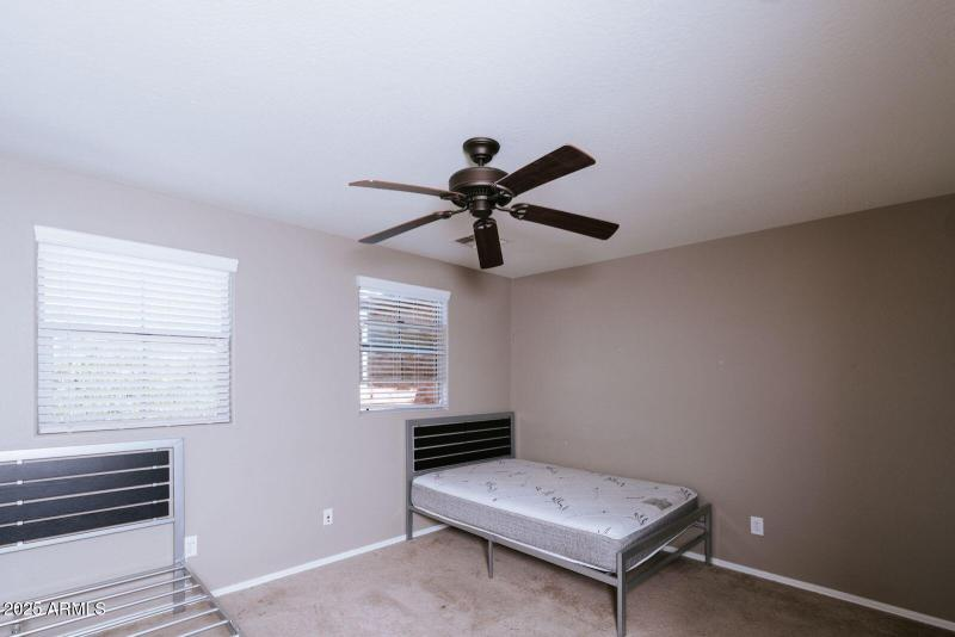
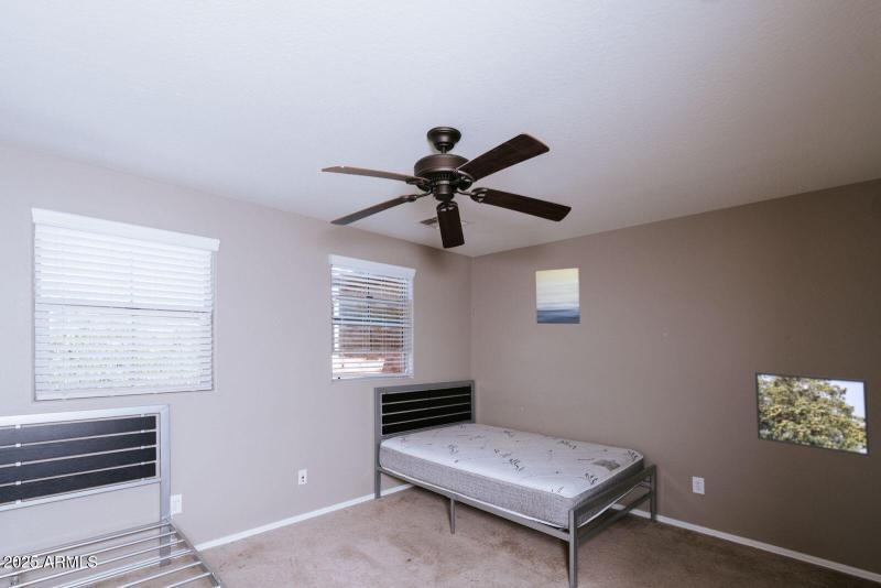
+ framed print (808, 411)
+ wall art (556, 296)
